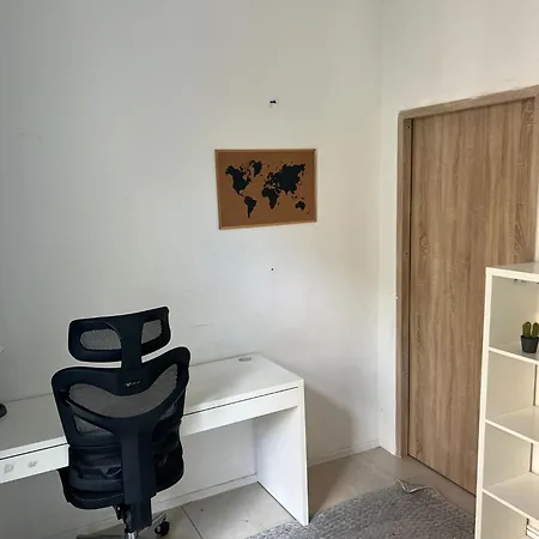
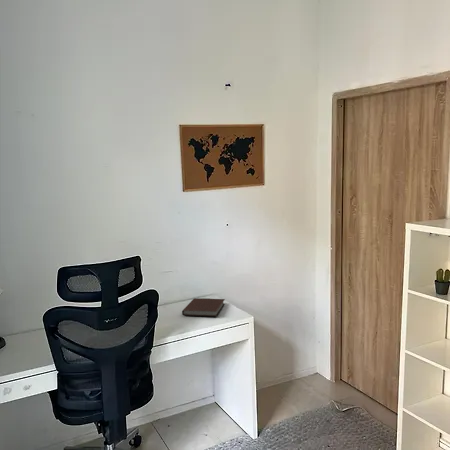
+ notebook (204, 306)
